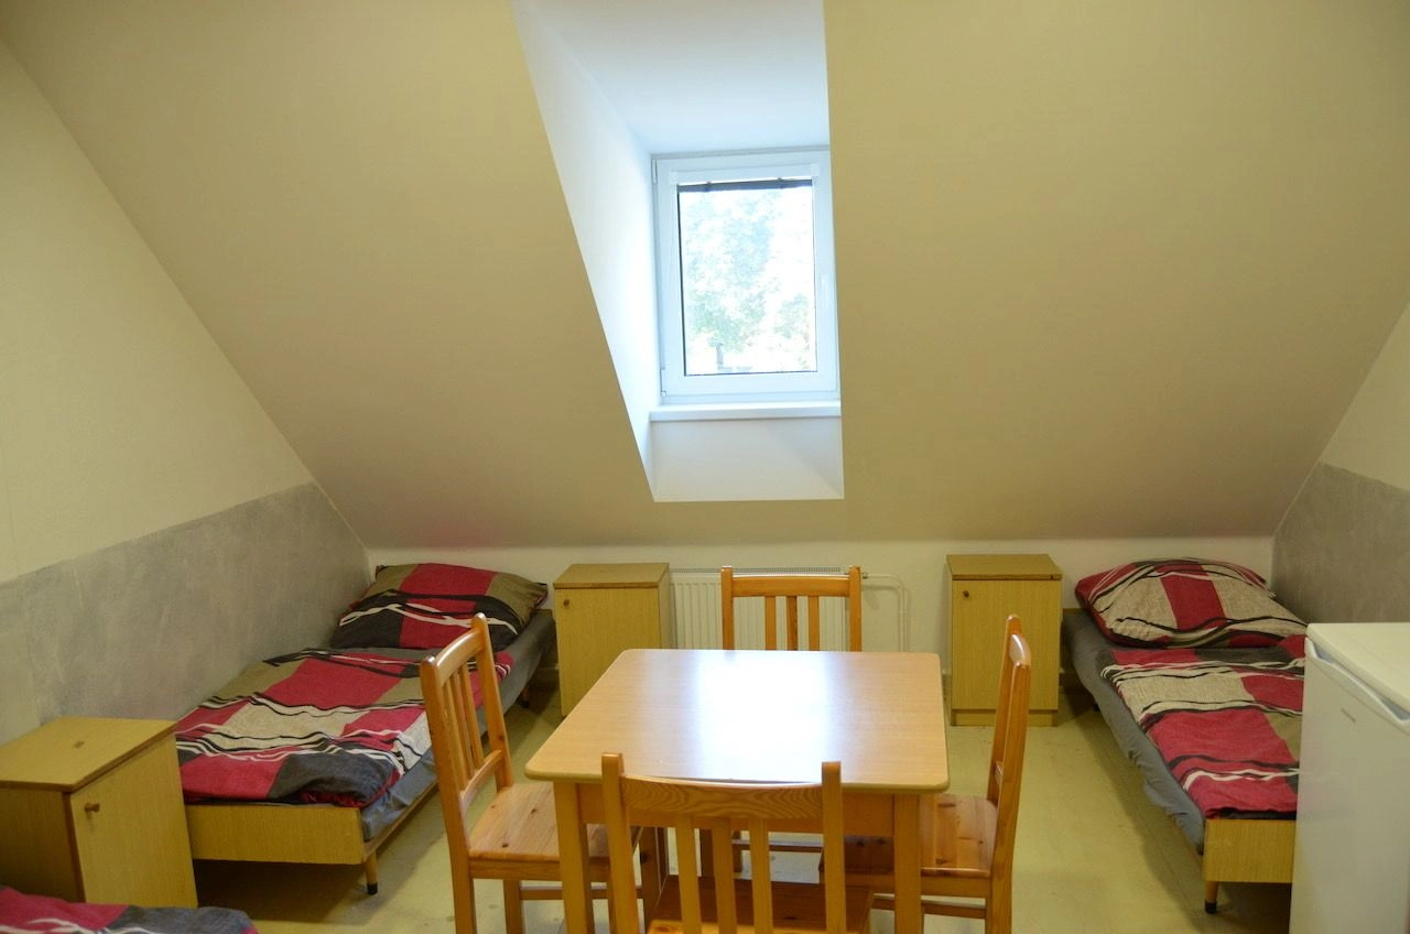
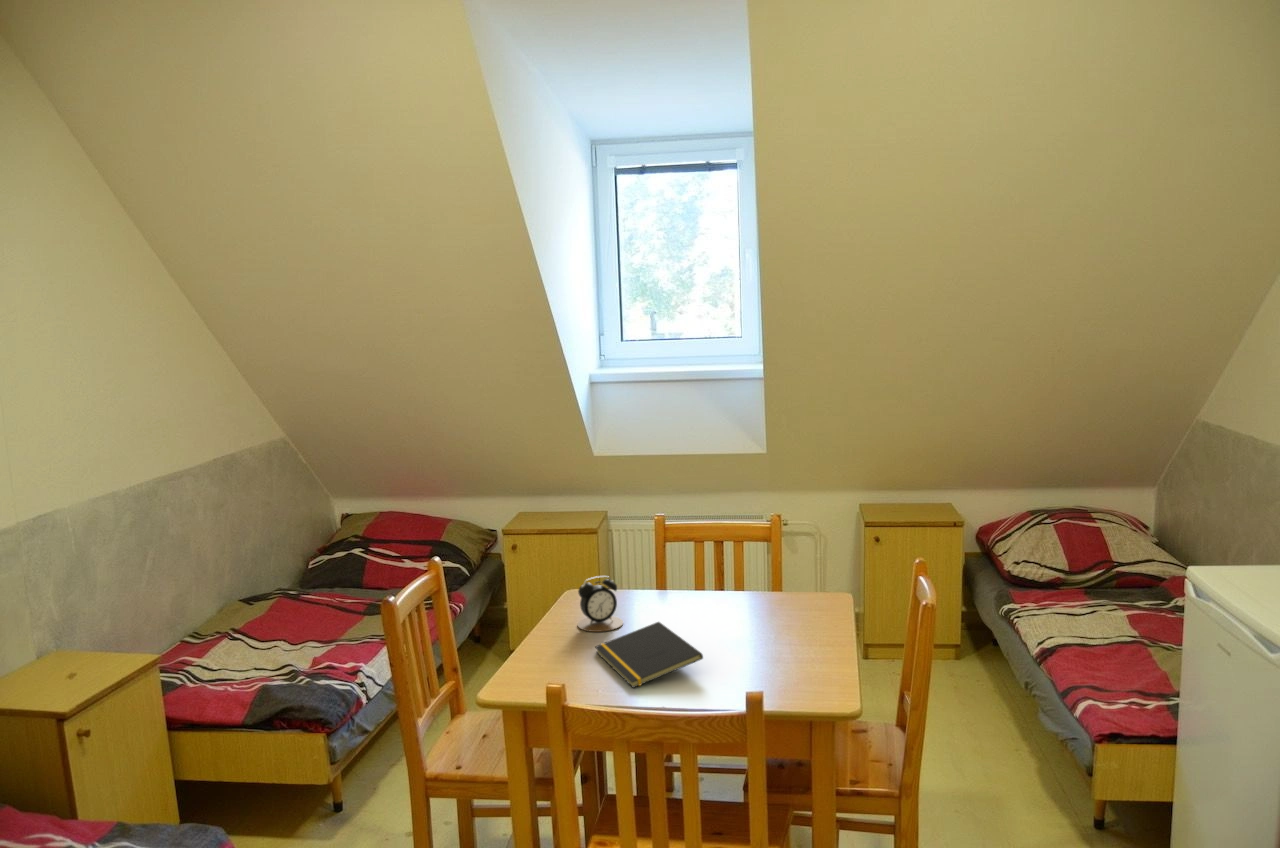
+ notepad (646, 652)
+ alarm clock (599, 600)
